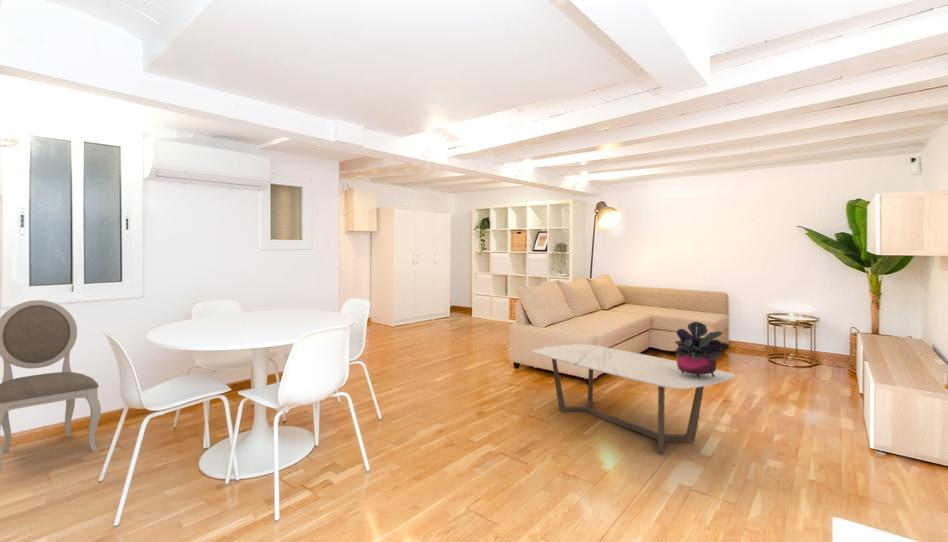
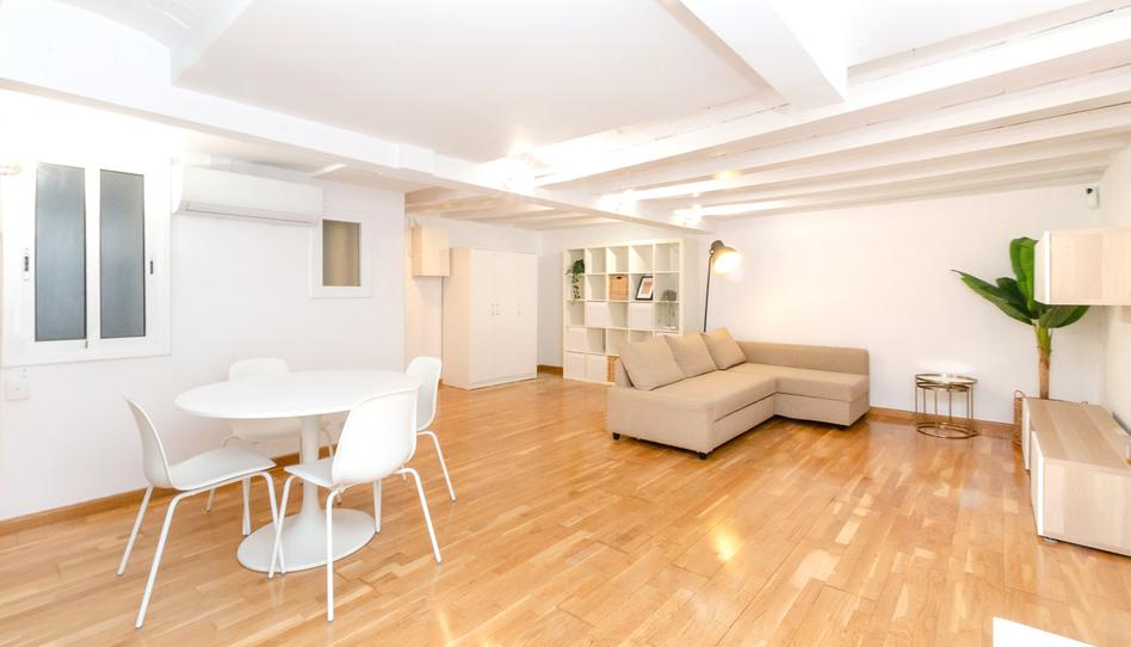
- potted plant (697, 348)
- dining chair (42, 376)
- coffee table (623, 377)
